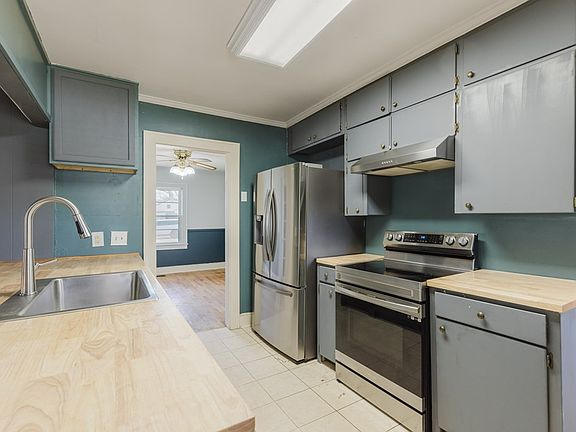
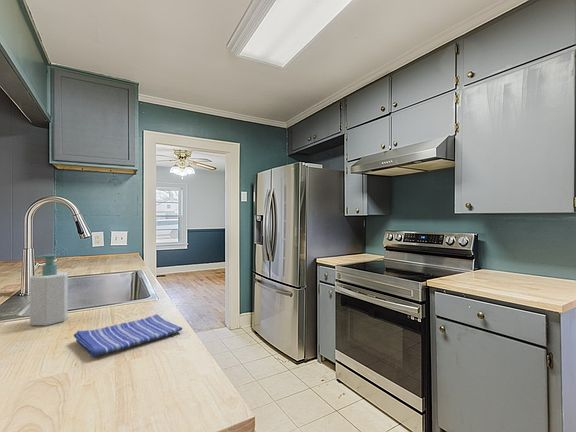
+ soap bottle (49, 287)
+ dish towel (129, 331)
